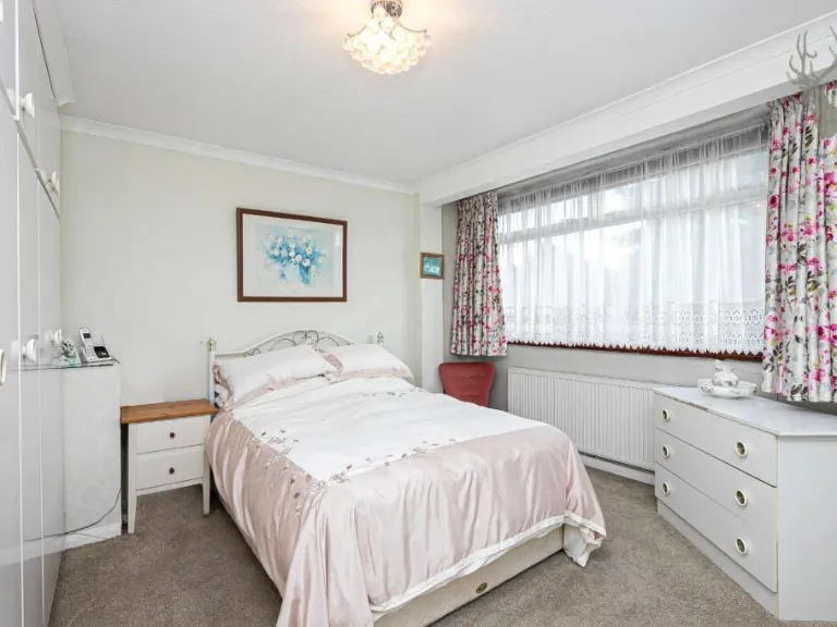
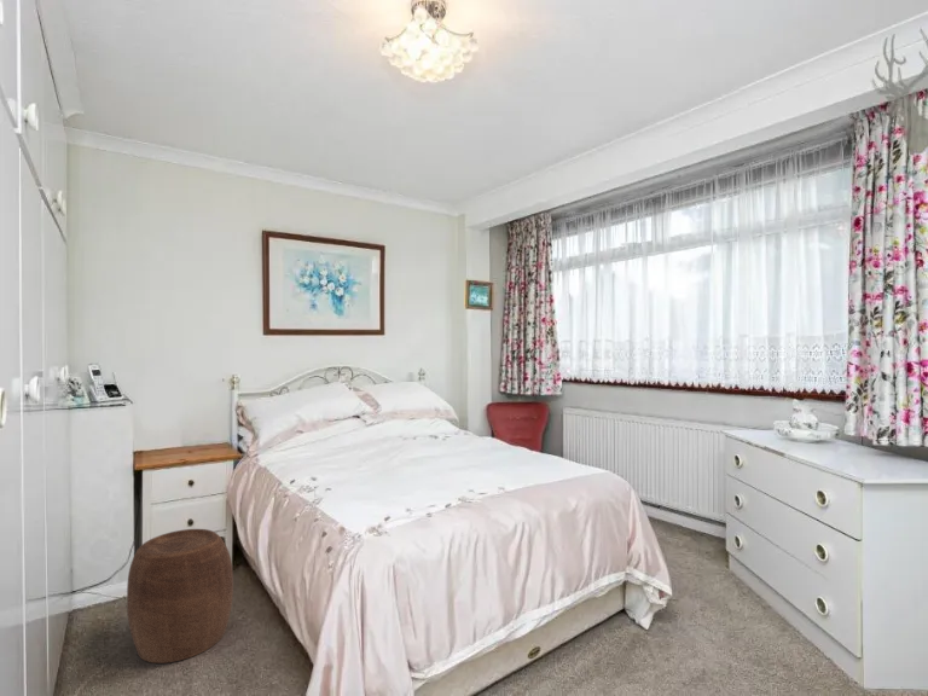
+ stool (182, 588)
